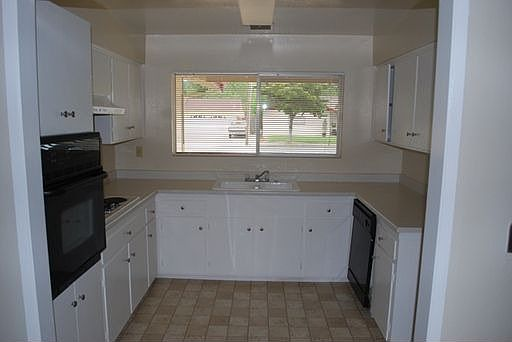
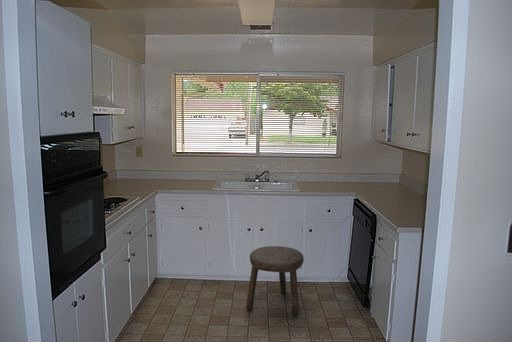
+ stool (279, 278)
